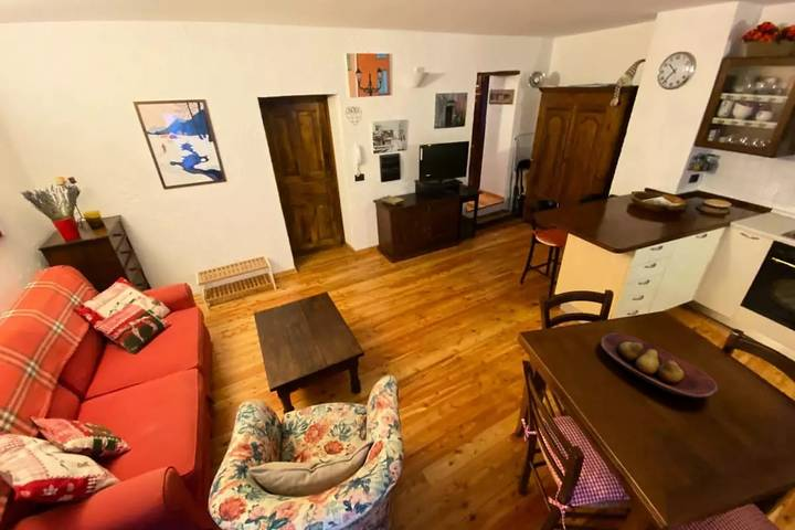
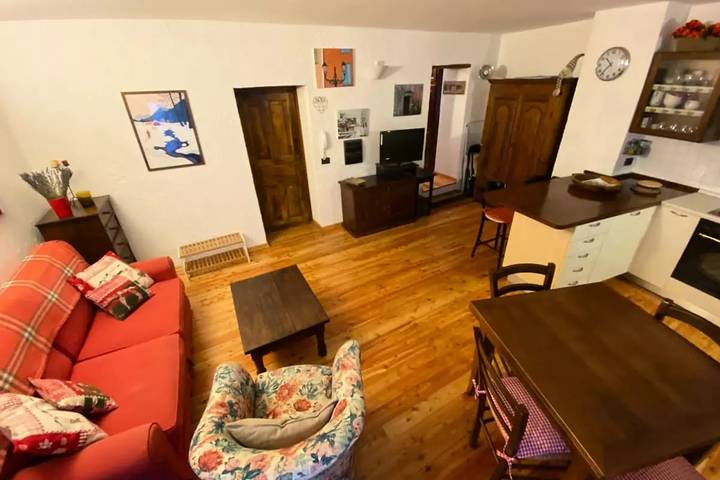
- fruit bowl (653, 362)
